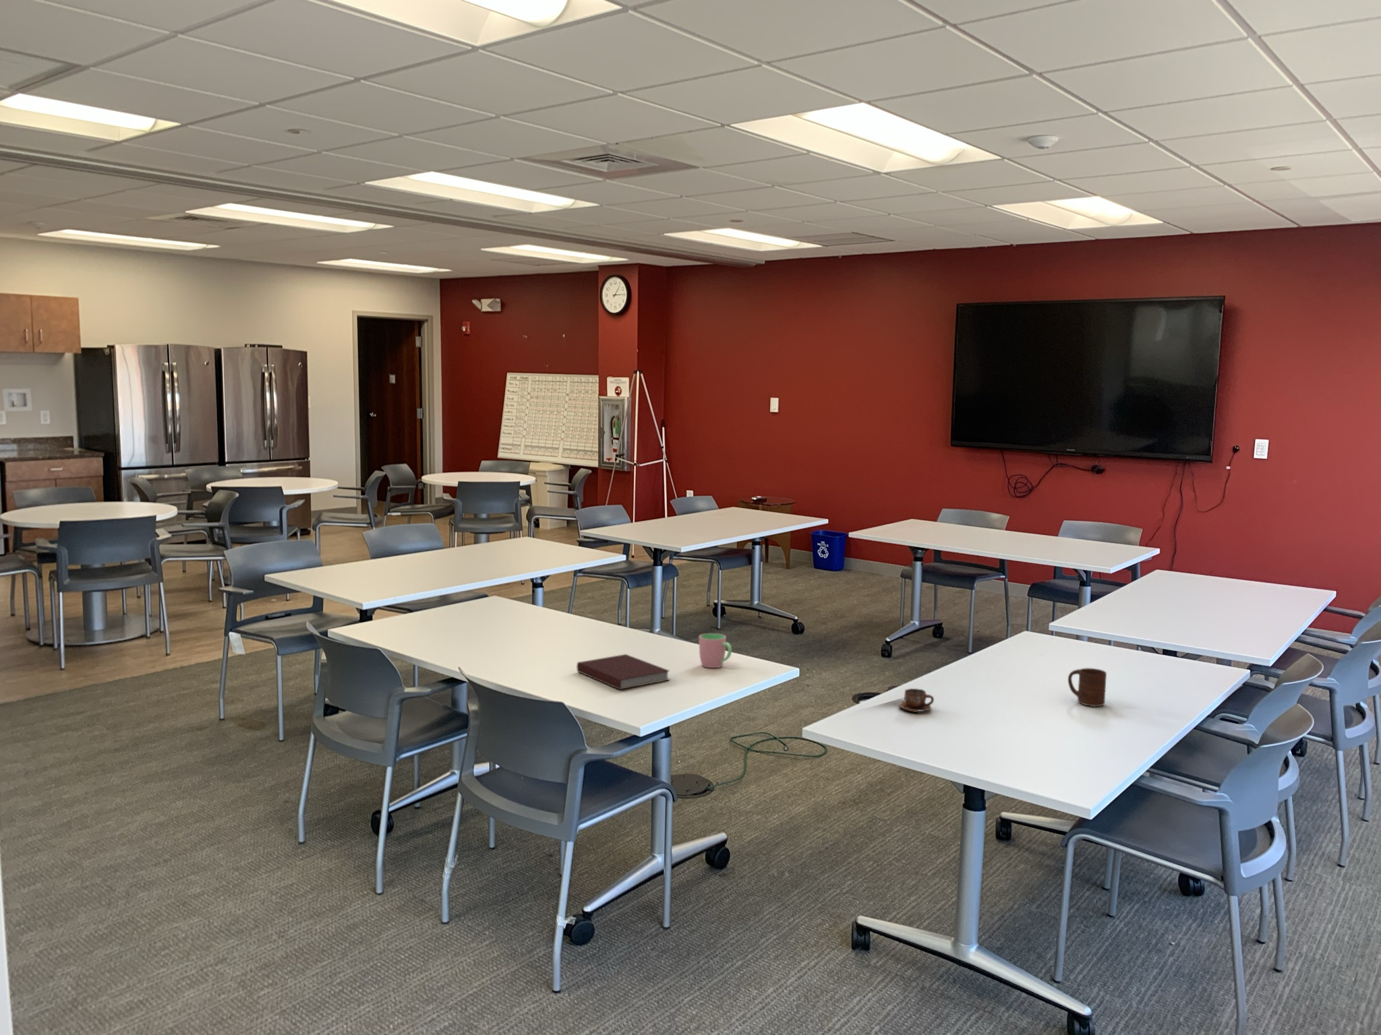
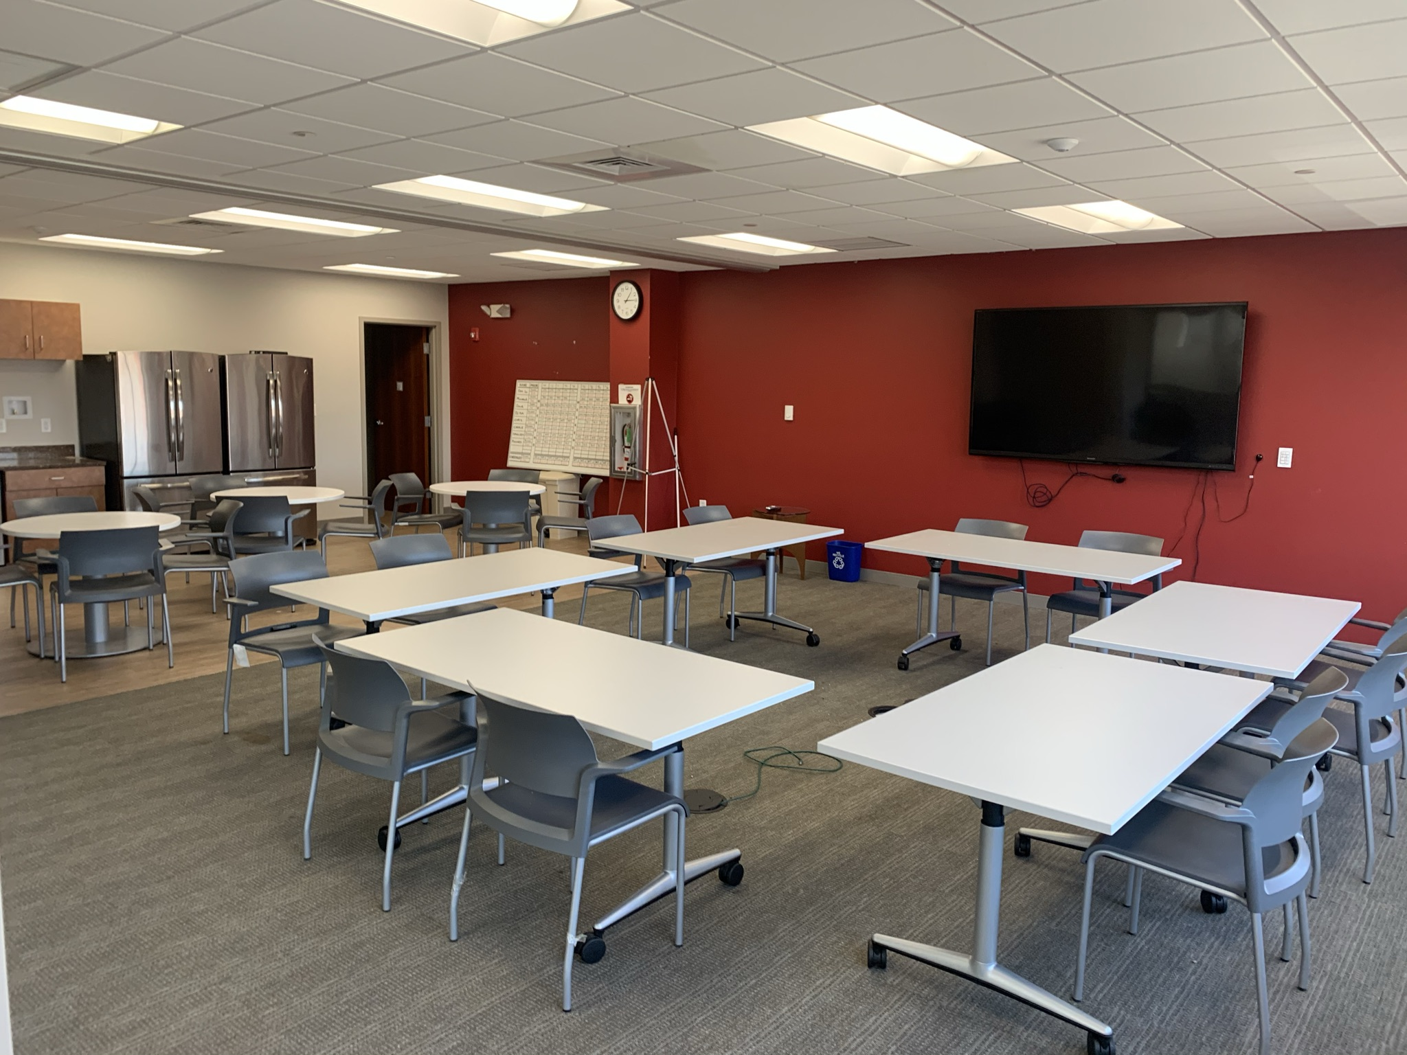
- cup (1087, 687)
- notebook (622, 671)
- cup (917, 699)
- cup (716, 651)
